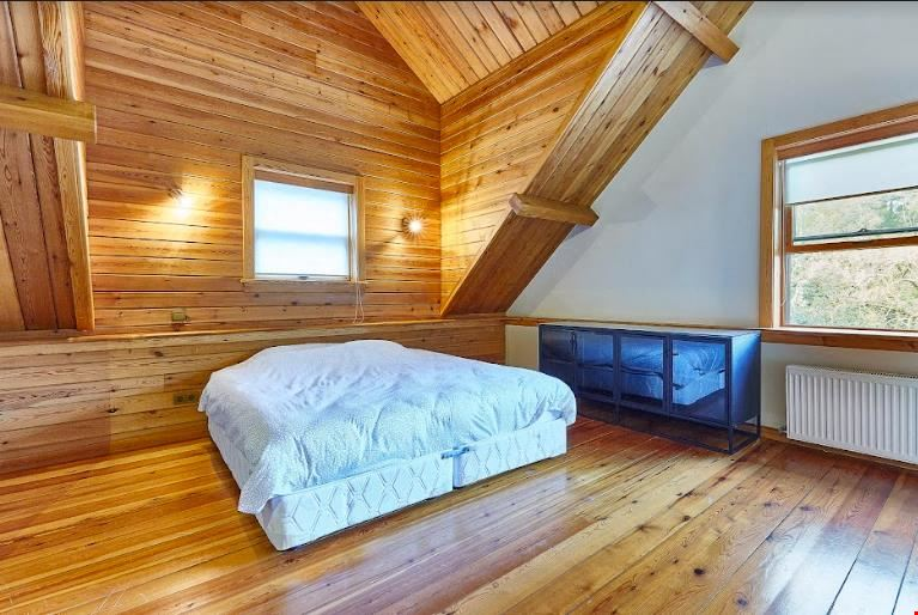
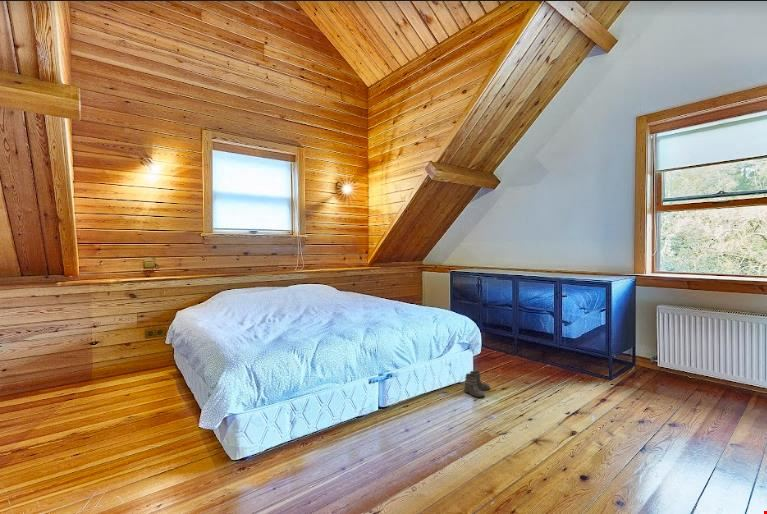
+ boots (476, 383)
